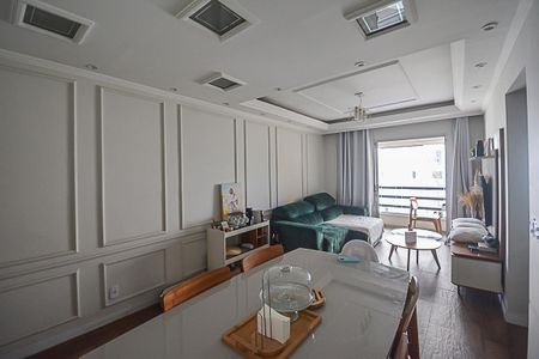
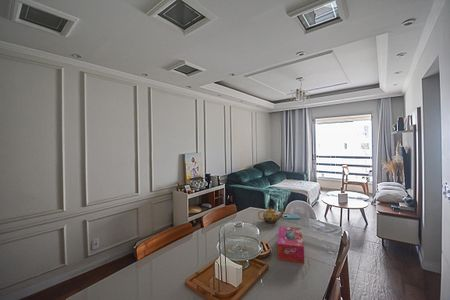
+ tissue box (290, 242)
+ teapot (271, 214)
